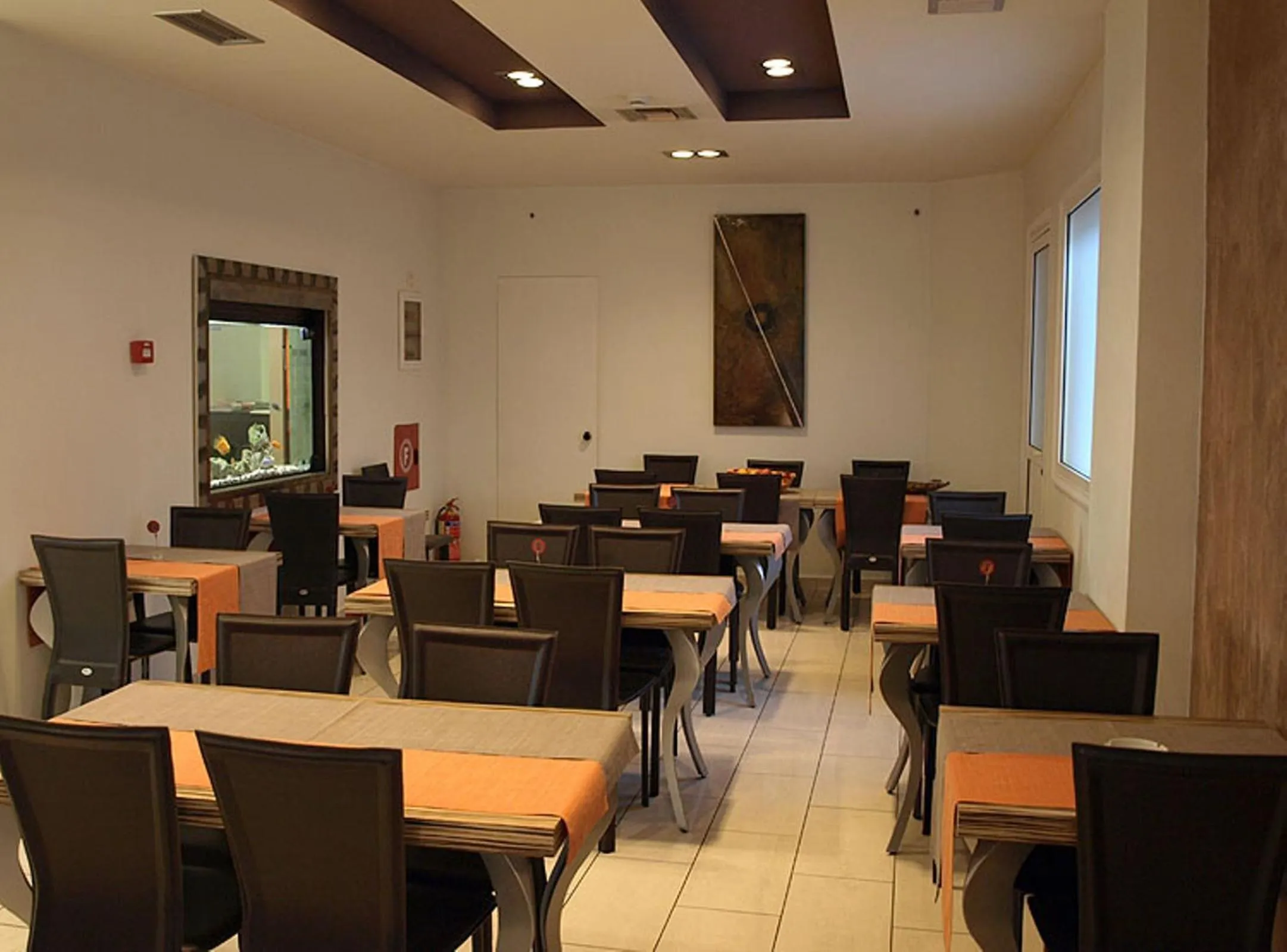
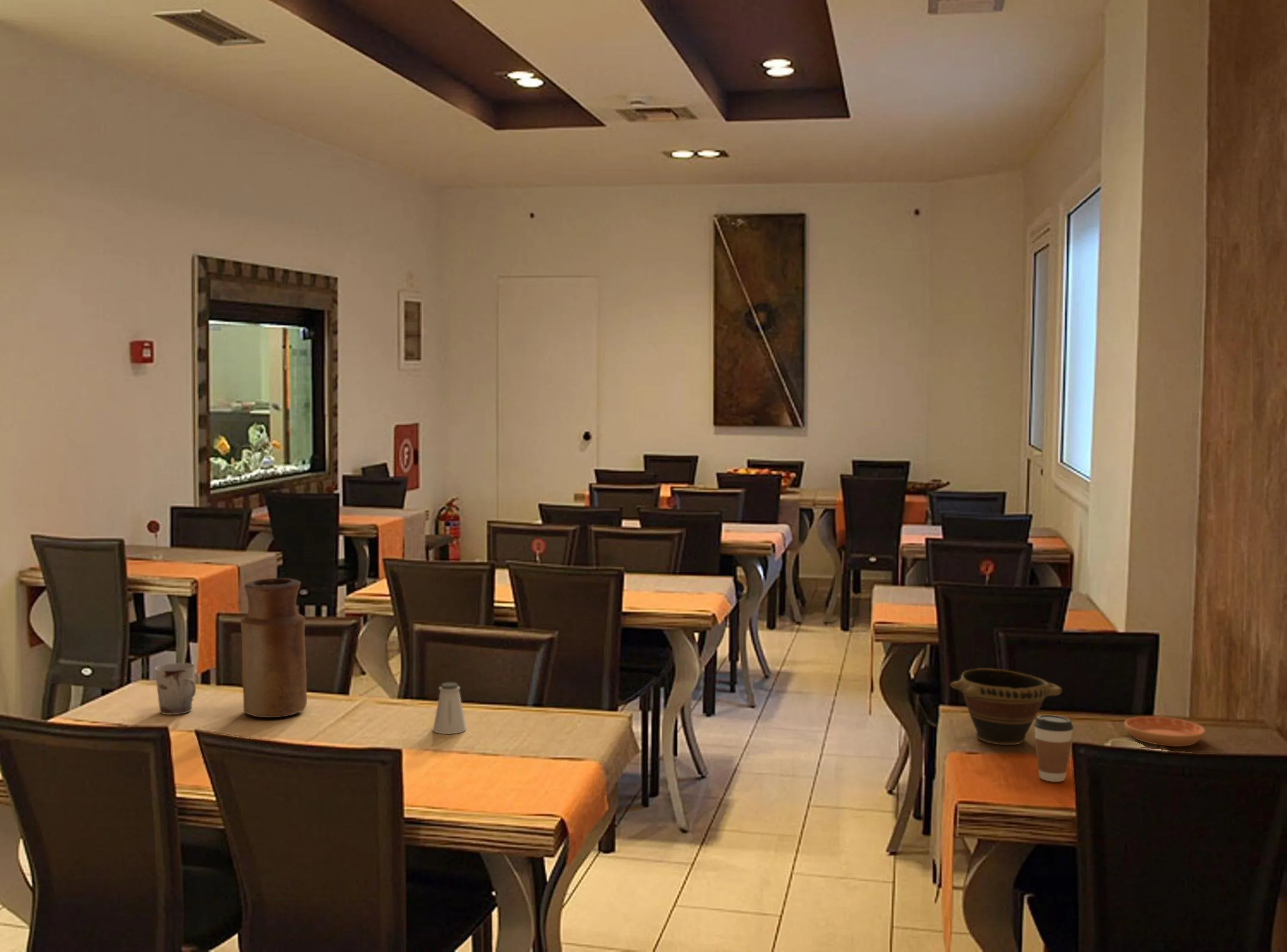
+ saltshaker (449, 707)
+ coffee cup (1052, 748)
+ saucer (1164, 732)
+ vase (274, 646)
+ cup (179, 690)
+ bowl (1004, 707)
